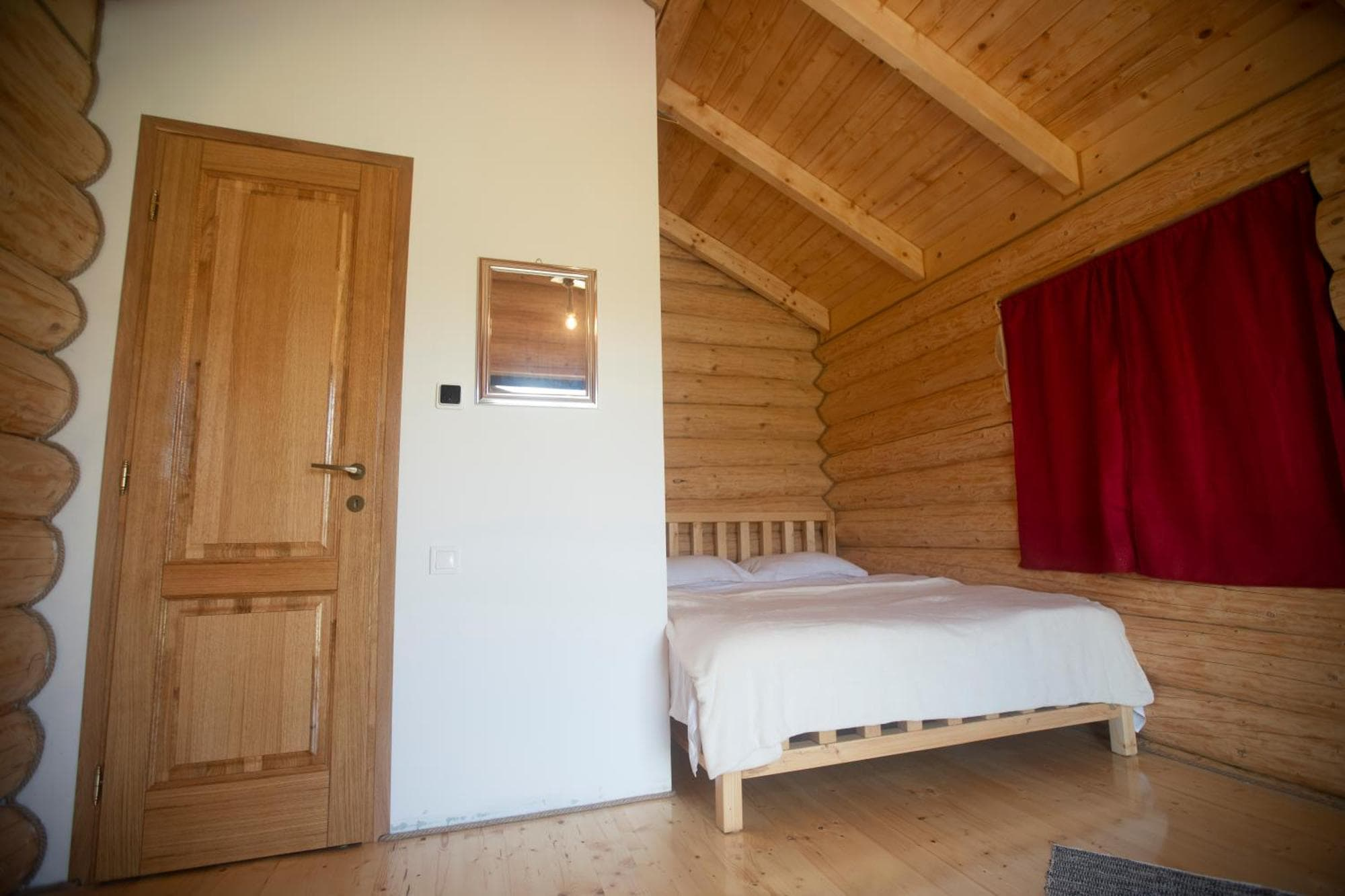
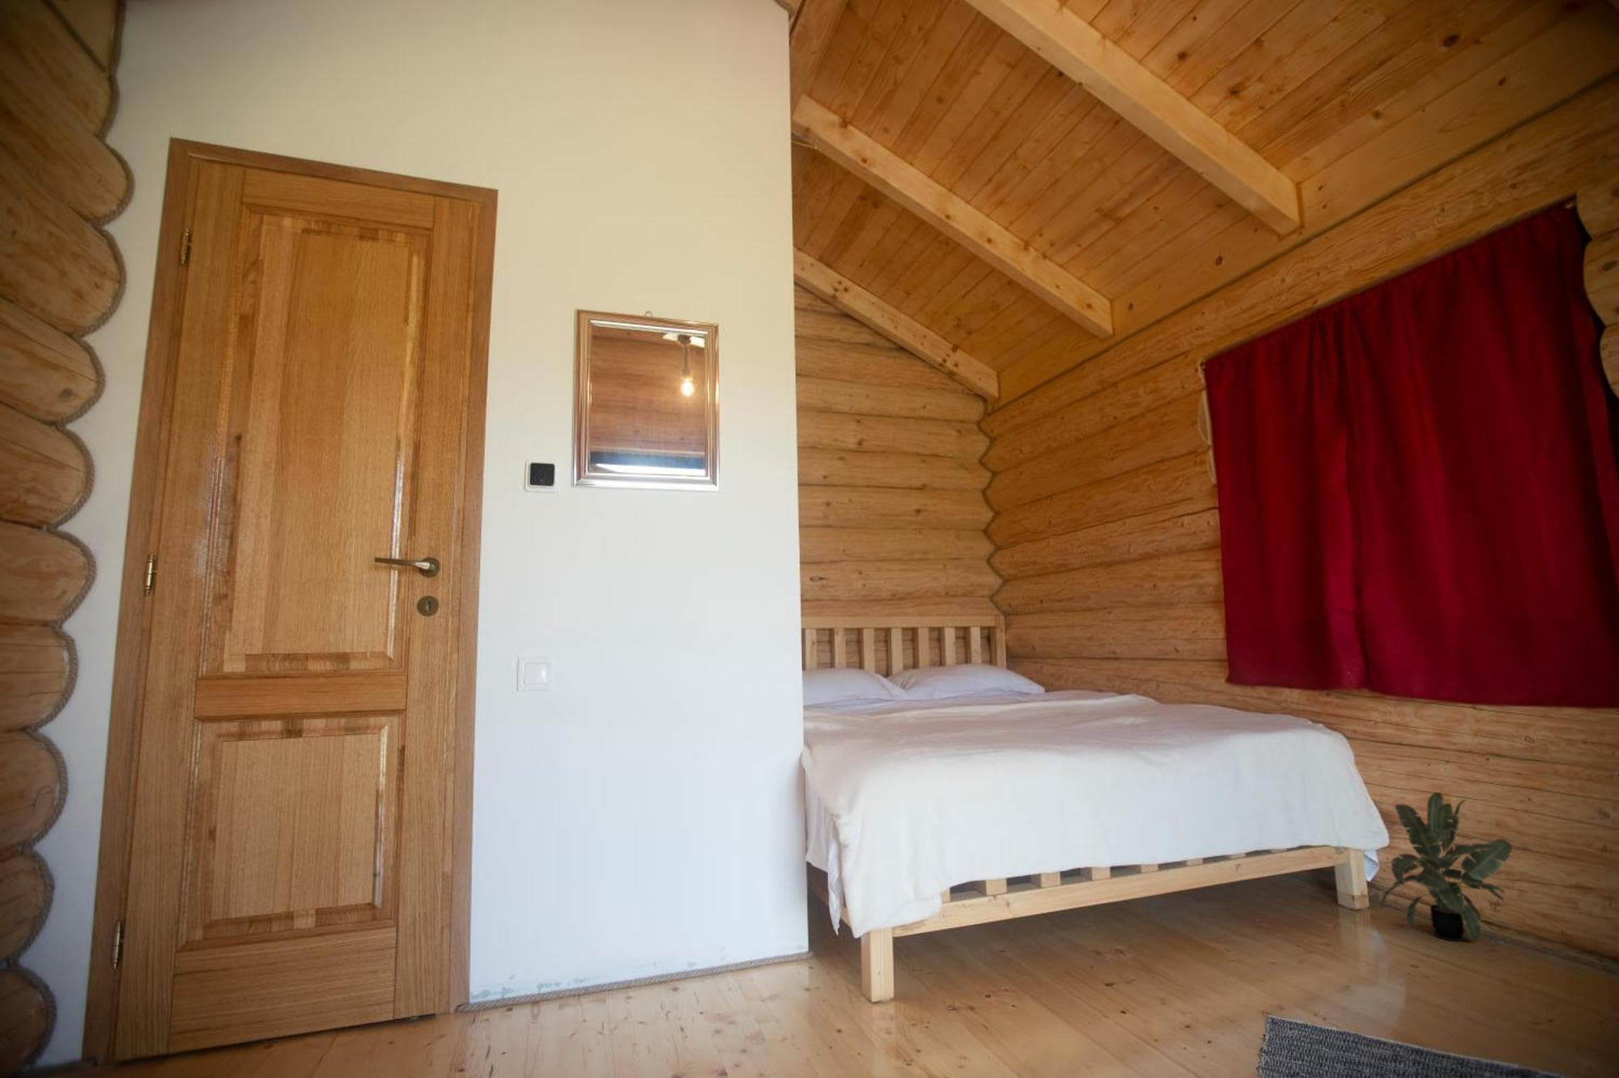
+ potted plant (1435, 865)
